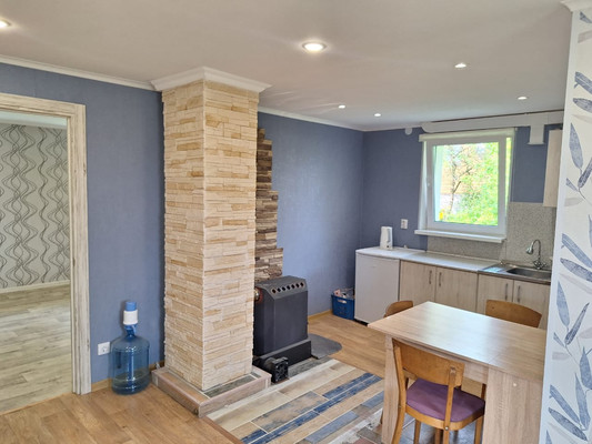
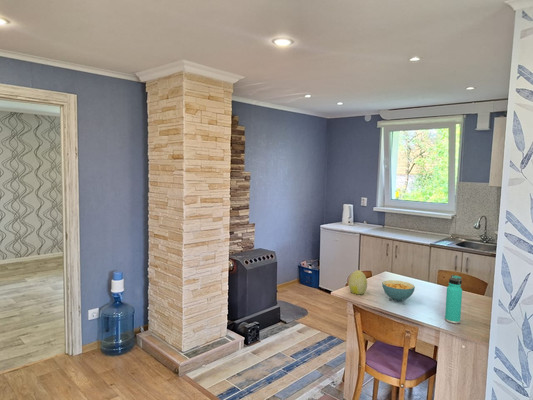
+ thermos bottle (453, 298)
+ cereal bowl (397, 291)
+ decorative egg (357, 281)
